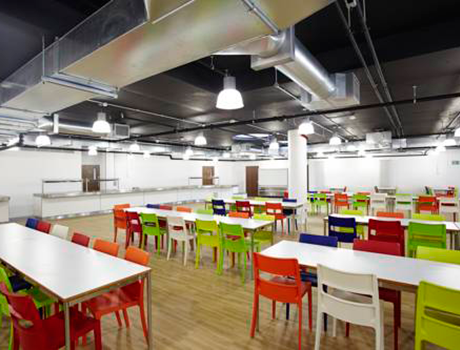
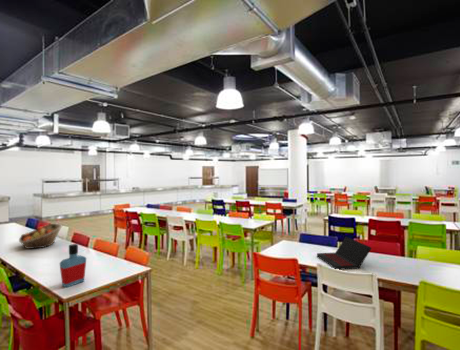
+ fruit basket (41, 235)
+ laptop (342, 251)
+ bottle (73, 264)
